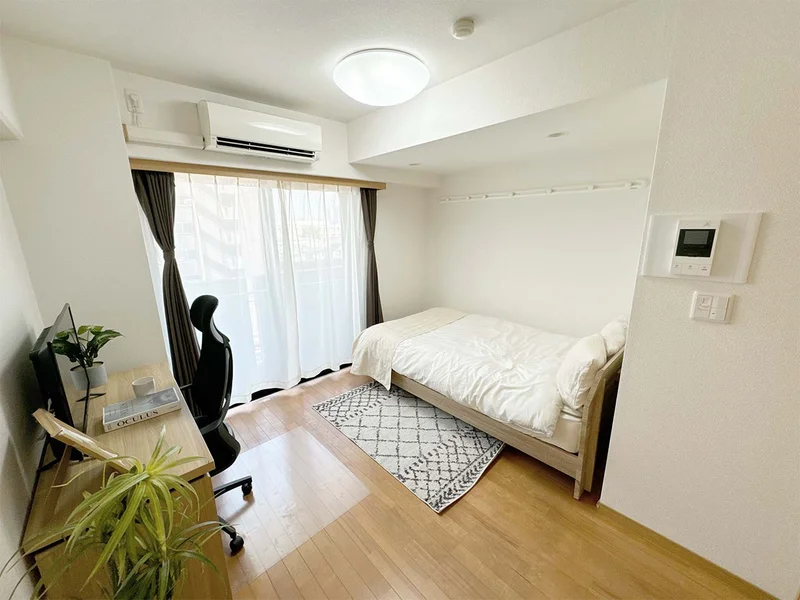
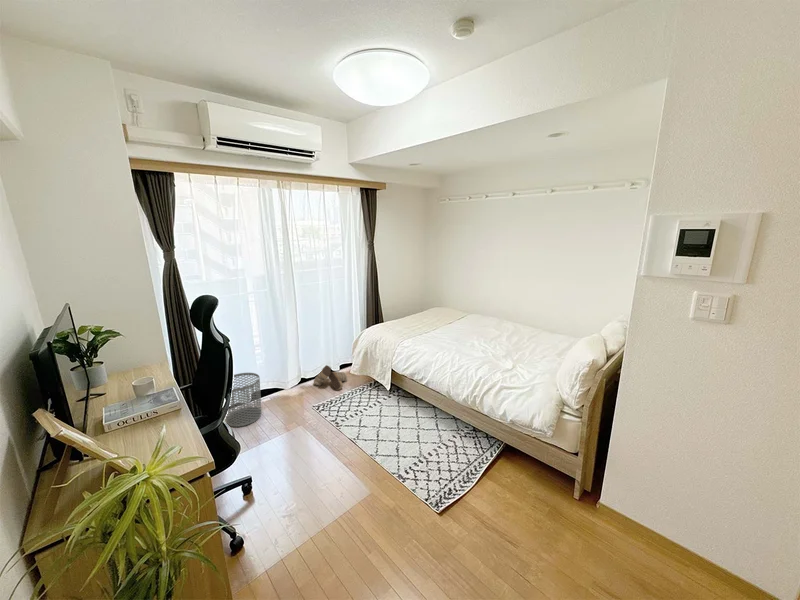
+ boots (333, 375)
+ waste bin (241, 399)
